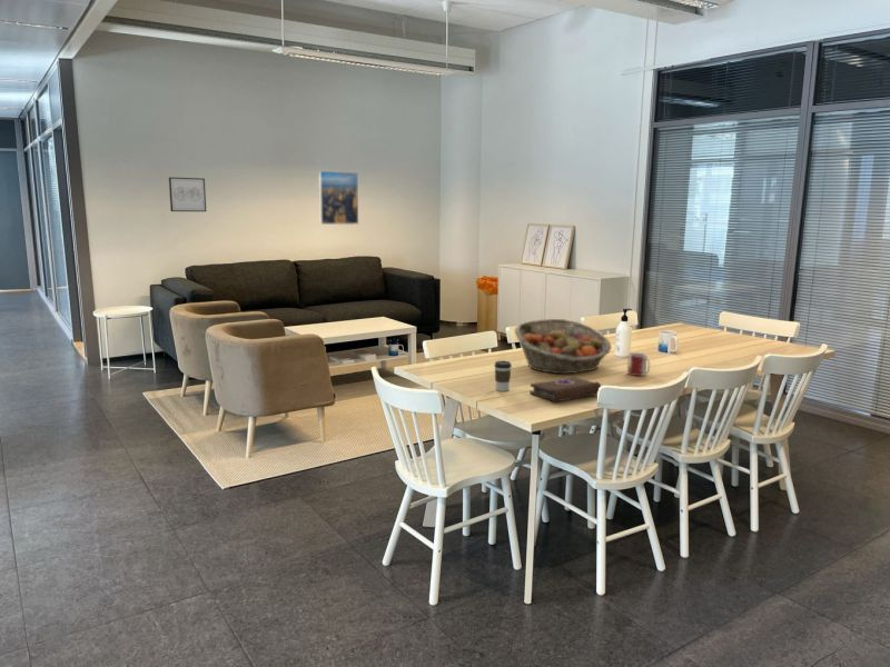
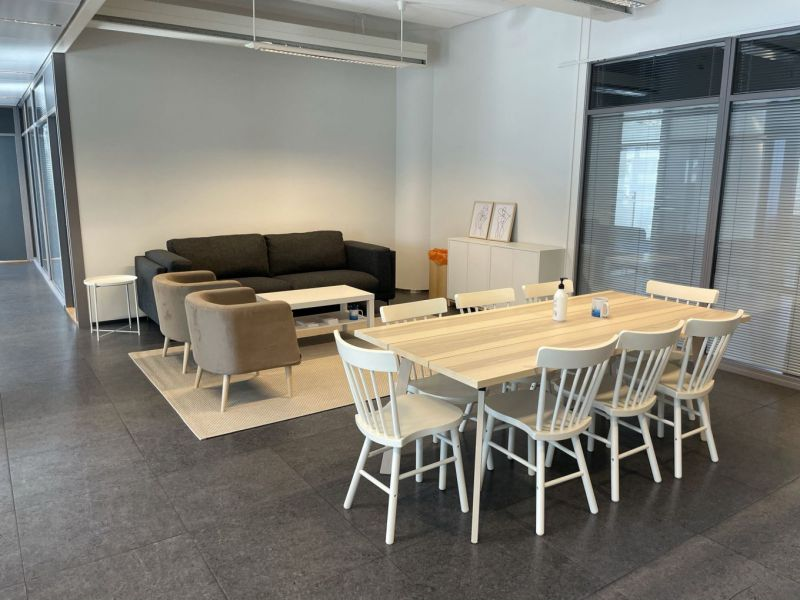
- mug (640, 365)
- coffee cup (502, 376)
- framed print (338, 198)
- wall art (187, 195)
- book (565, 388)
- fruit basket (562, 345)
